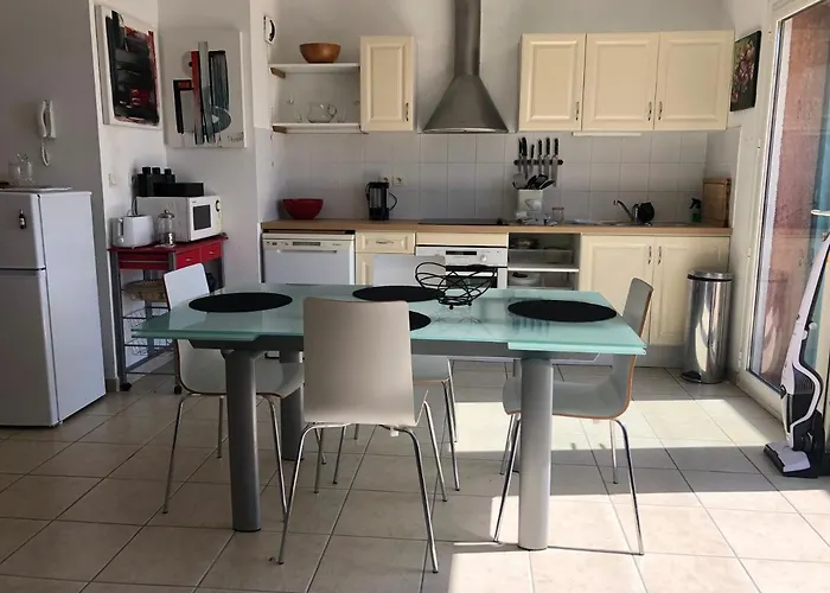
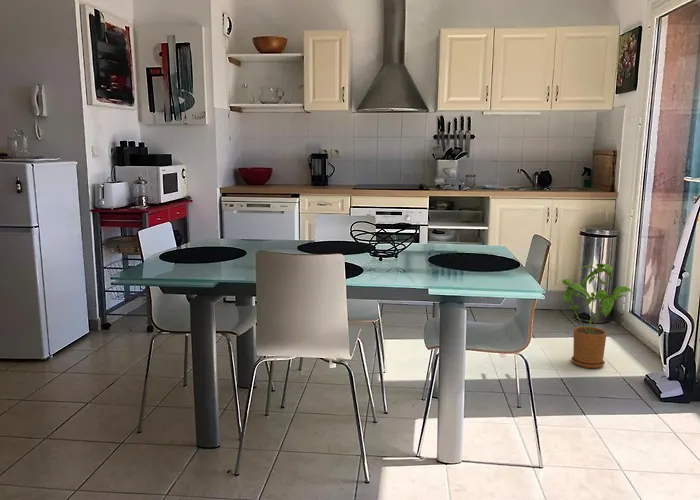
+ house plant (596, 316)
